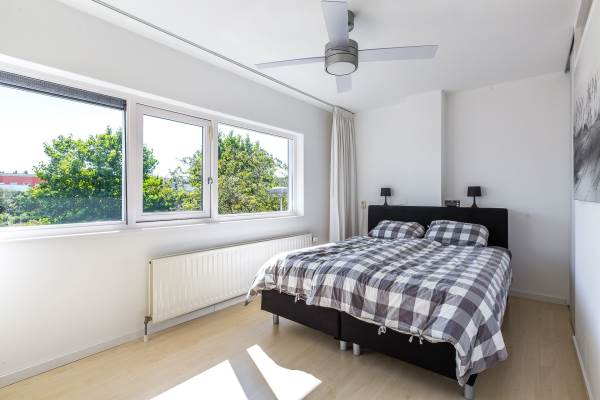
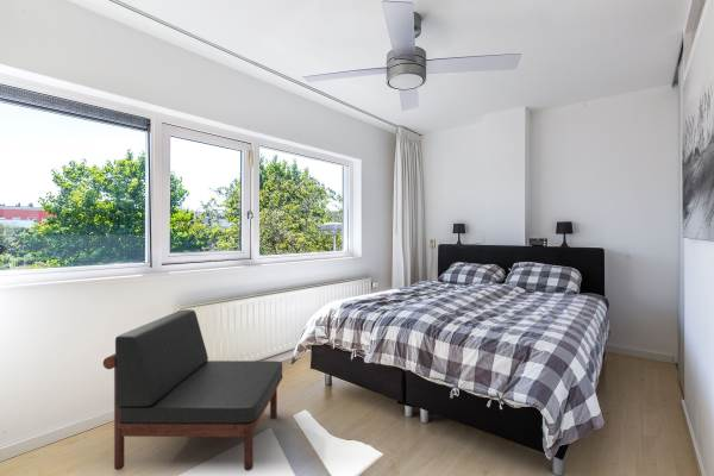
+ armchair (208, 380)
